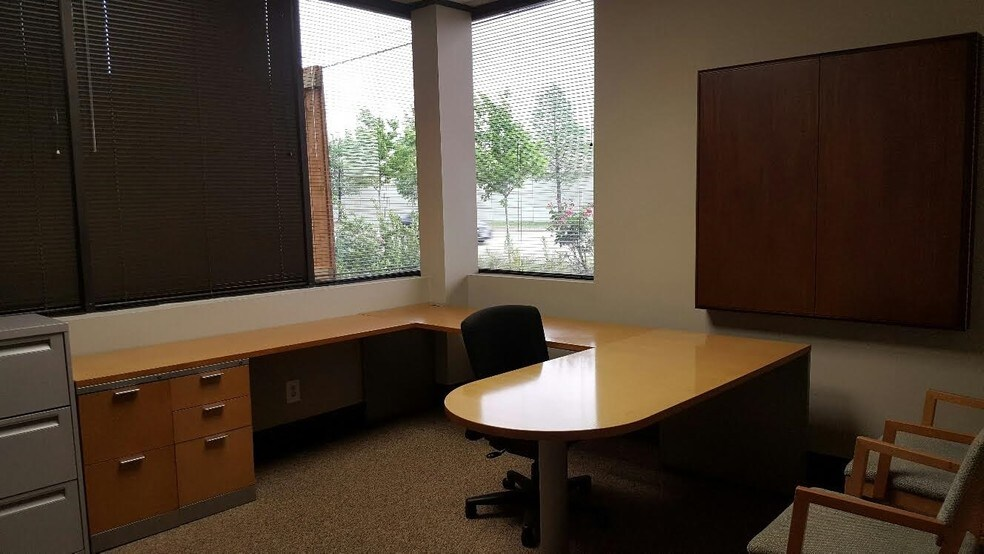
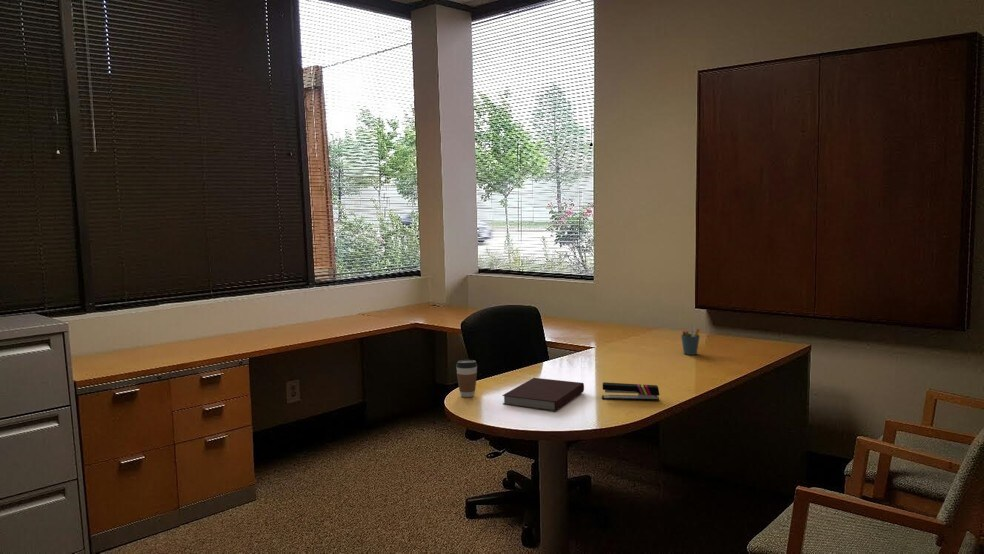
+ notebook (544, 393)
+ stapler (630, 391)
+ coffee cup (467, 378)
+ pen holder (690, 339)
